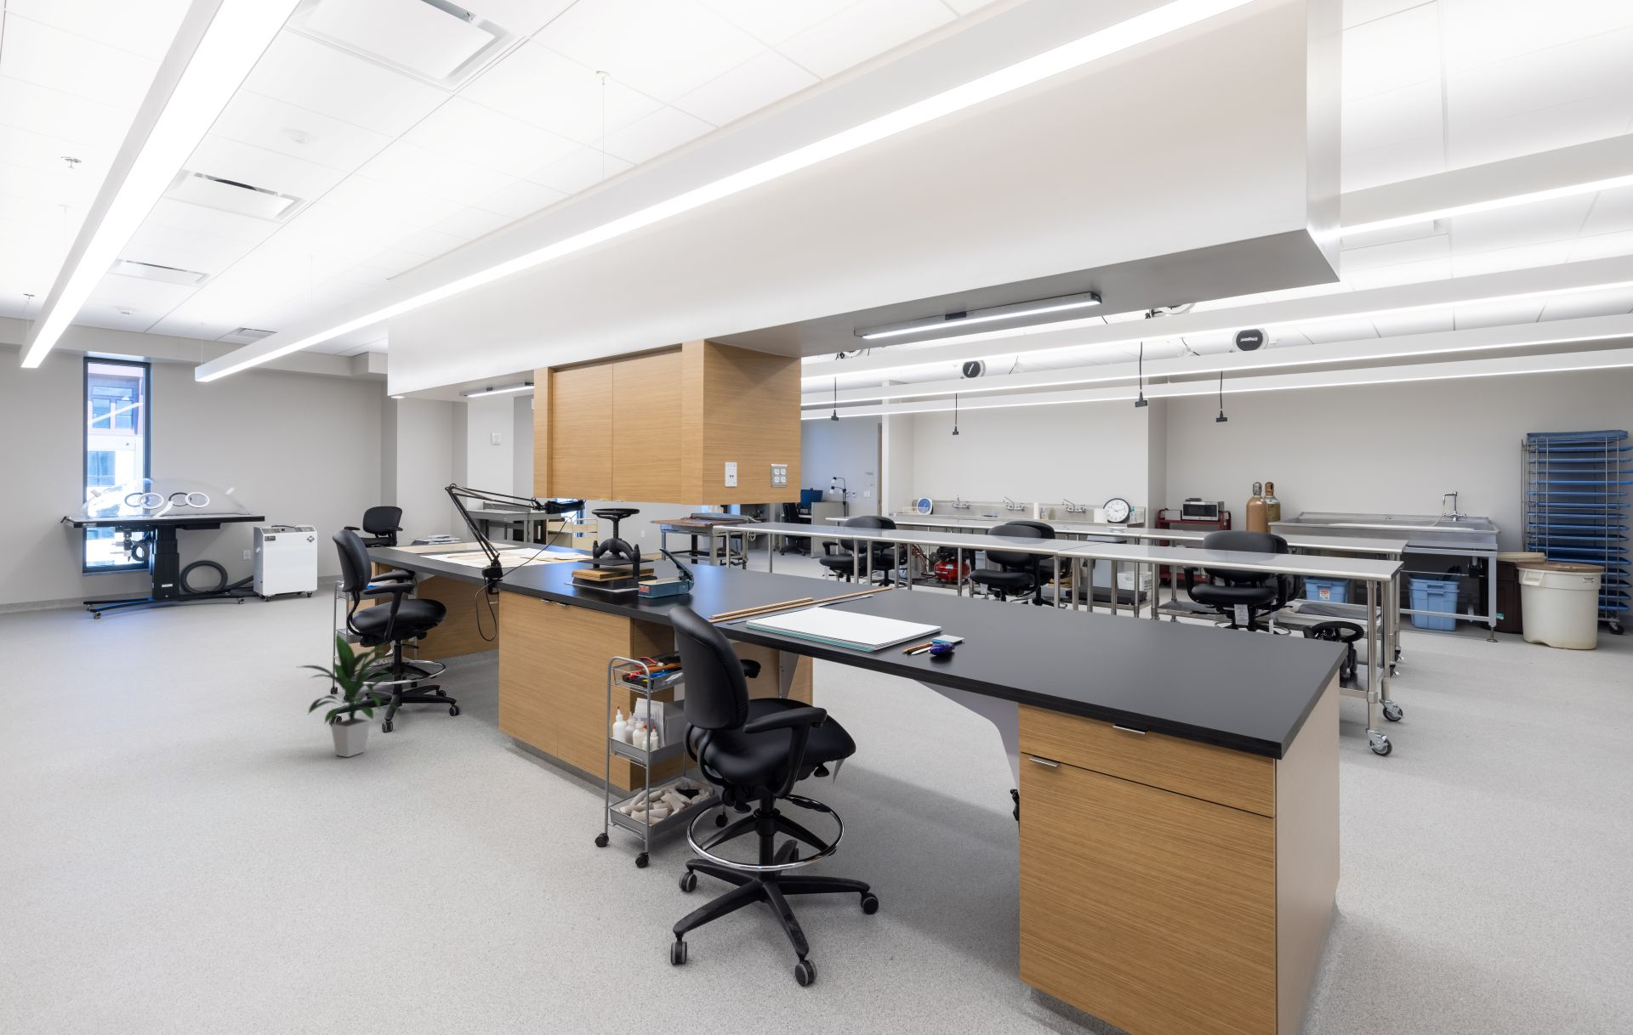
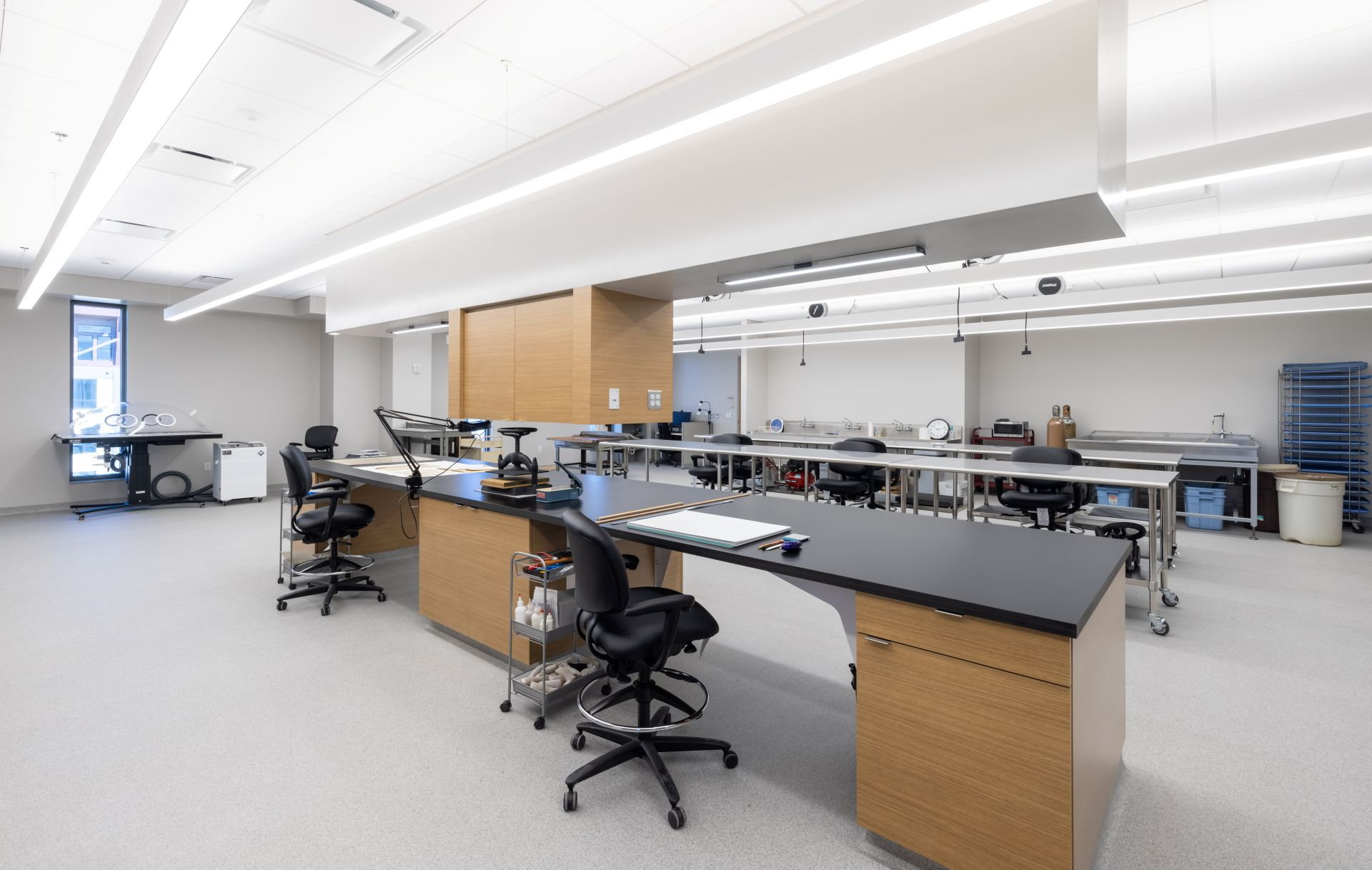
- indoor plant (356, 694)
